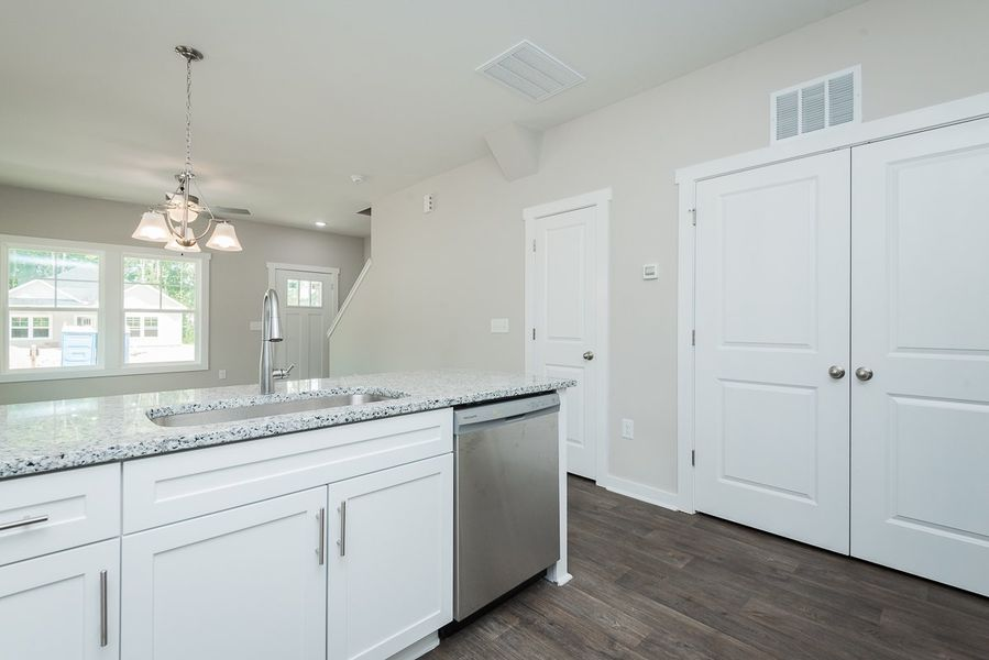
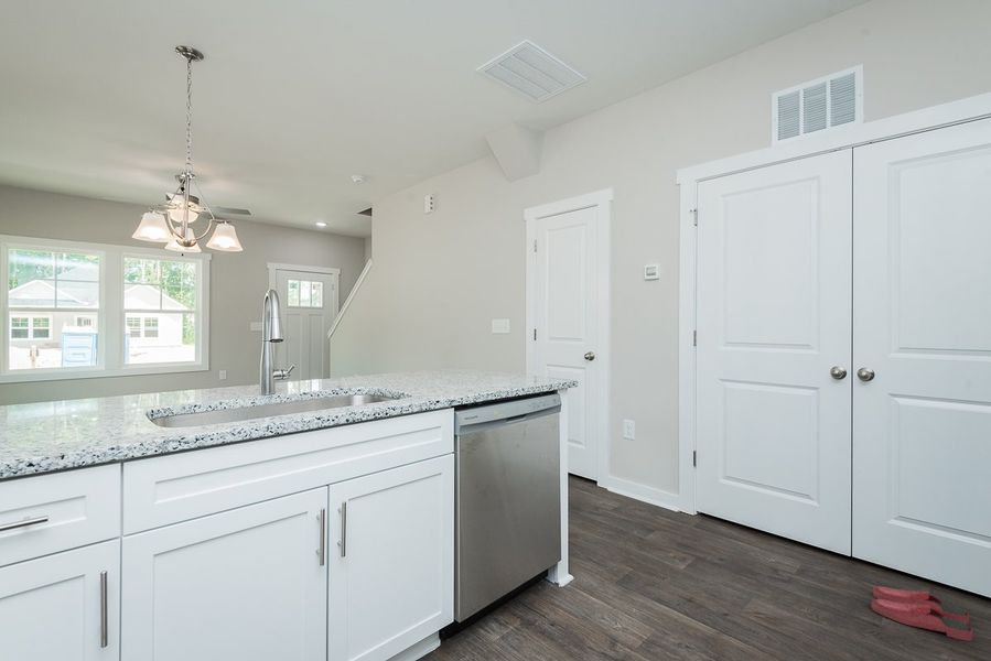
+ slippers (918, 605)
